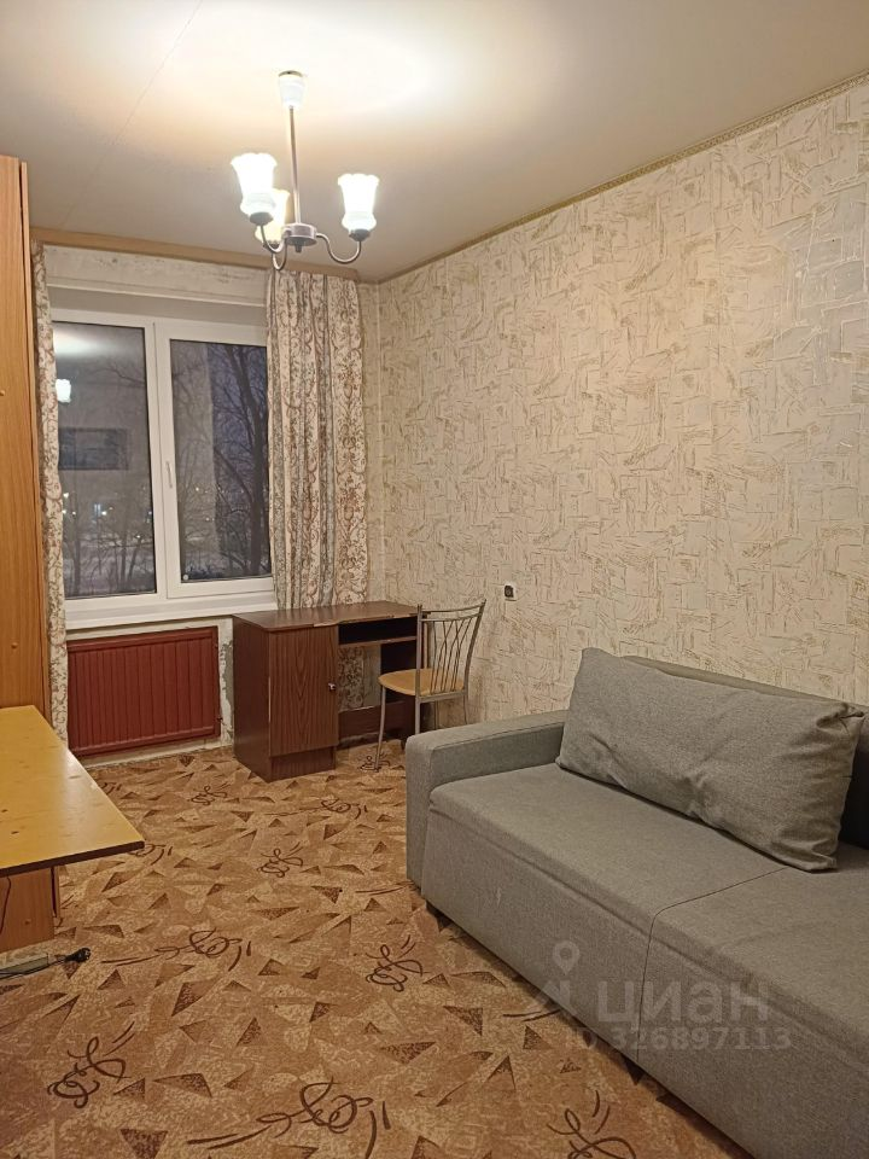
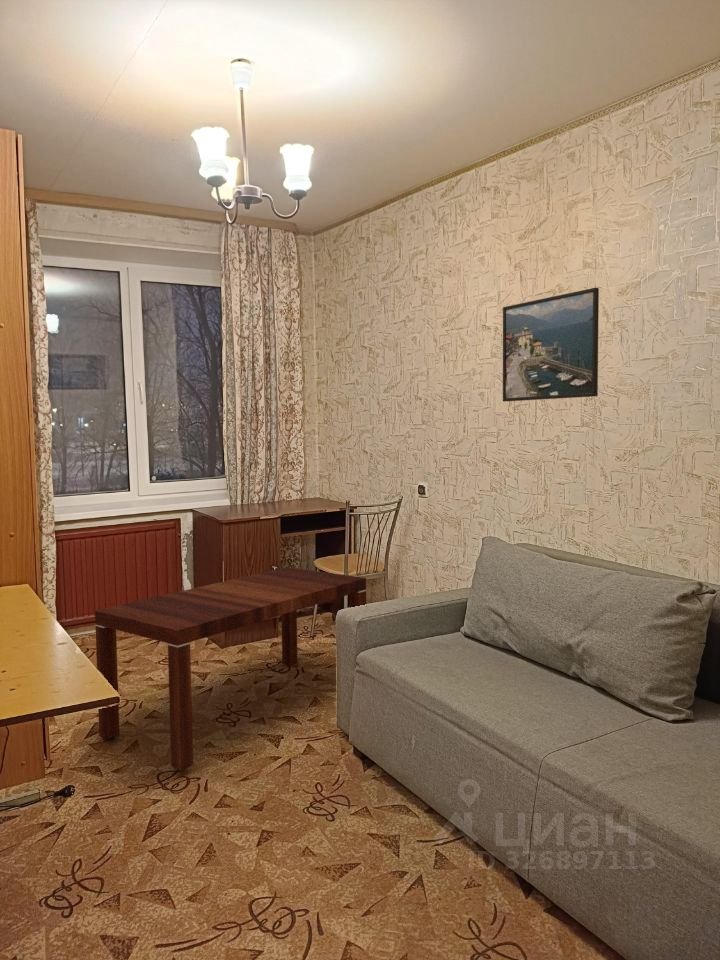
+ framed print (547, 348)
+ coffee table (235, 628)
